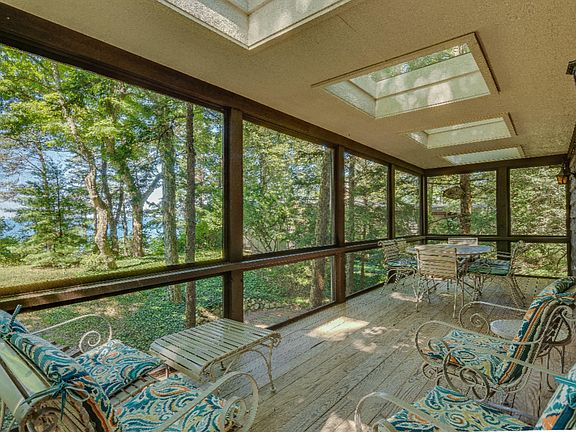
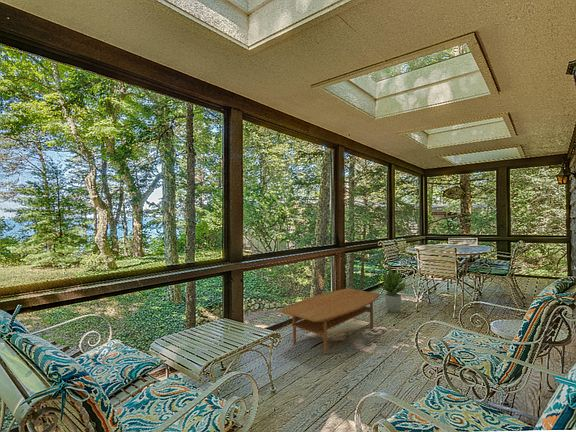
+ potted plant (394, 289)
+ coffee table (335, 318)
